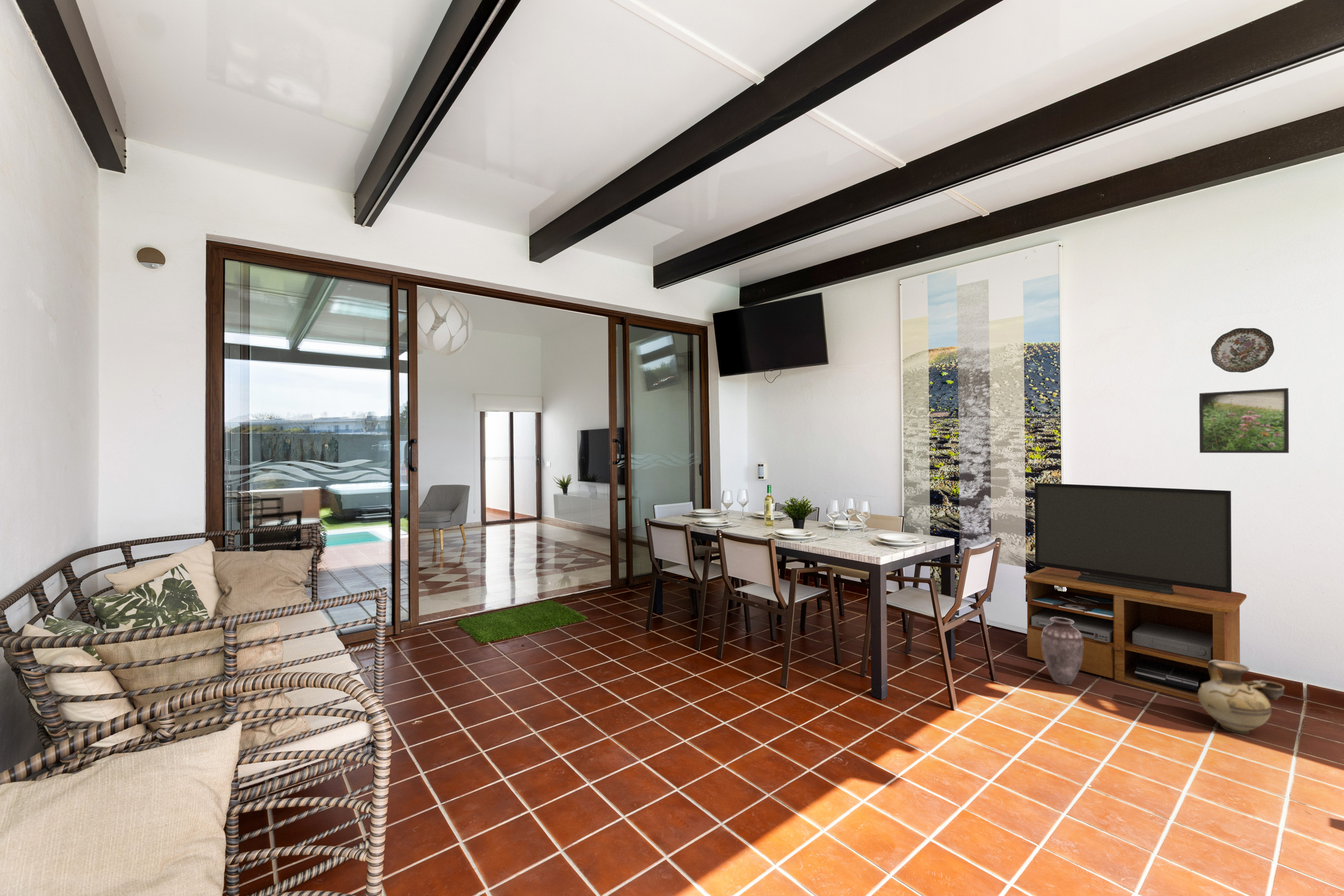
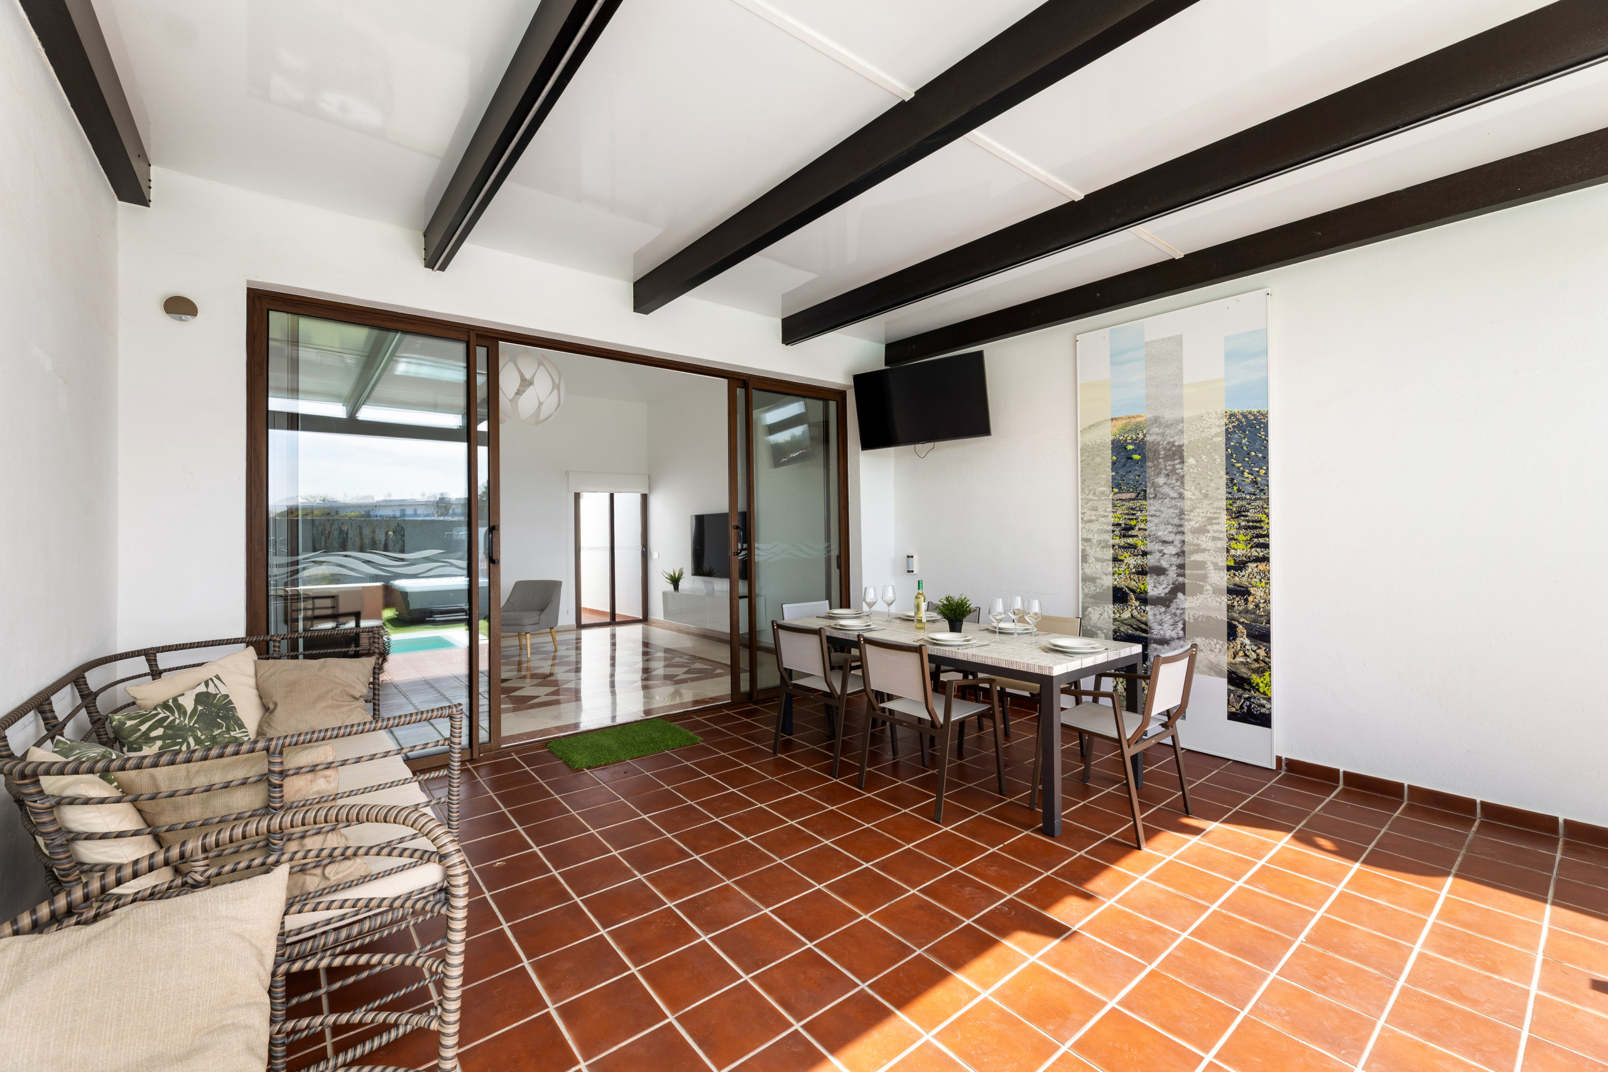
- ceramic jug (1240, 698)
- tv stand (1125, 578)
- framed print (1242, 421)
- vase (1062, 651)
- decorative plate (1242, 350)
